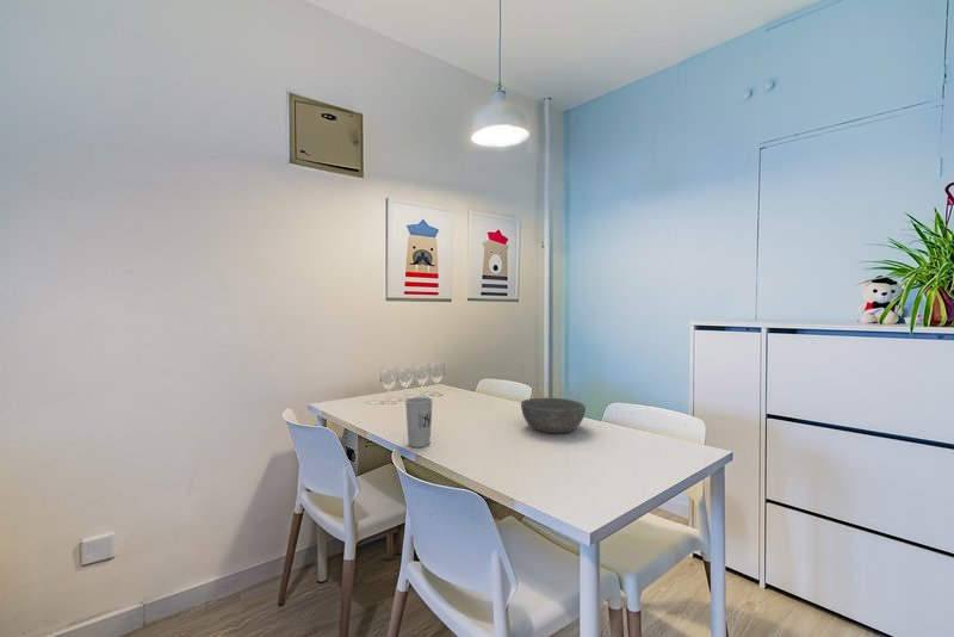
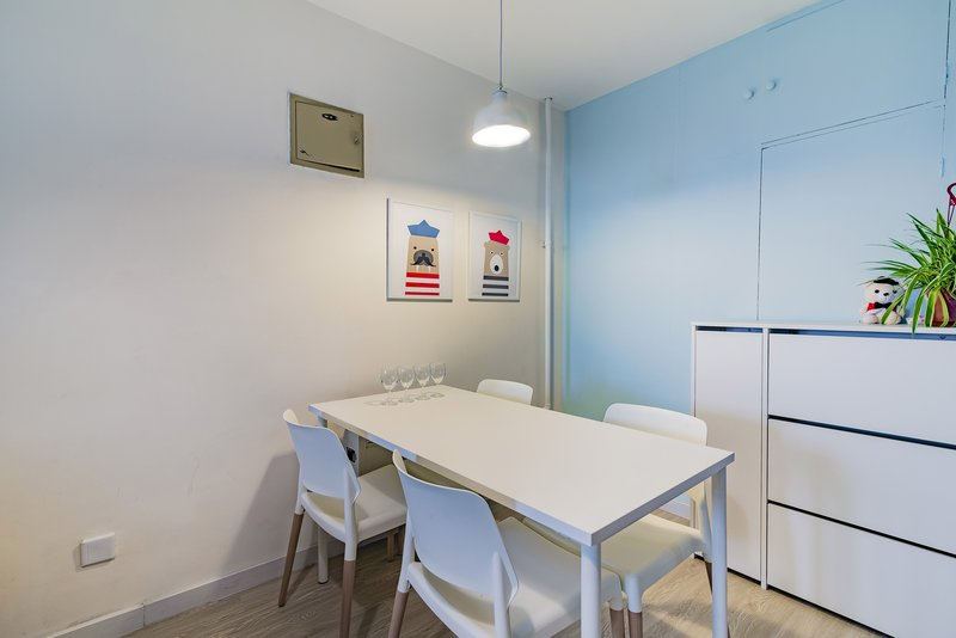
- cup (419, 421)
- bowl (552, 415)
